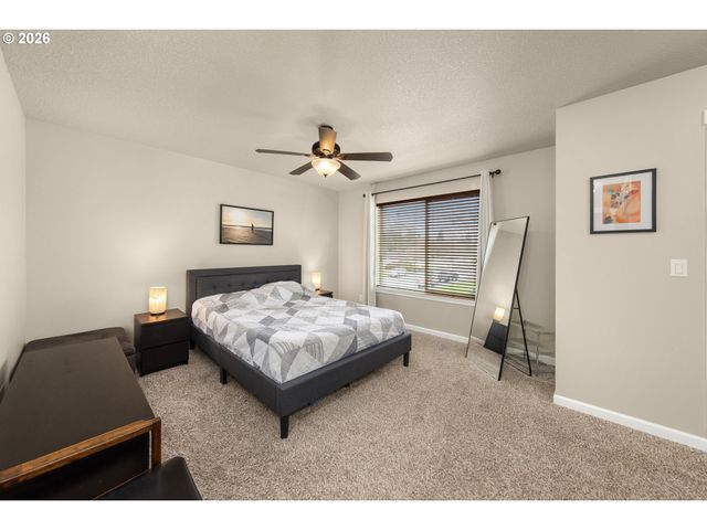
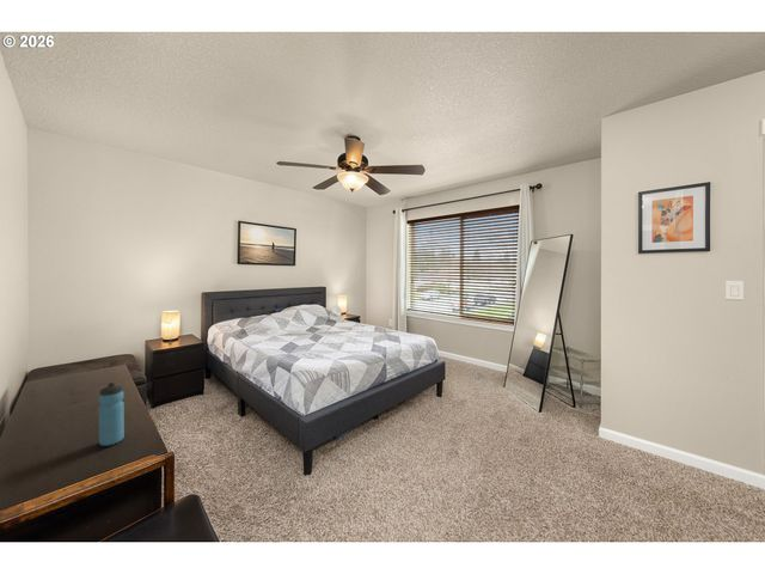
+ water bottle (111, 411)
